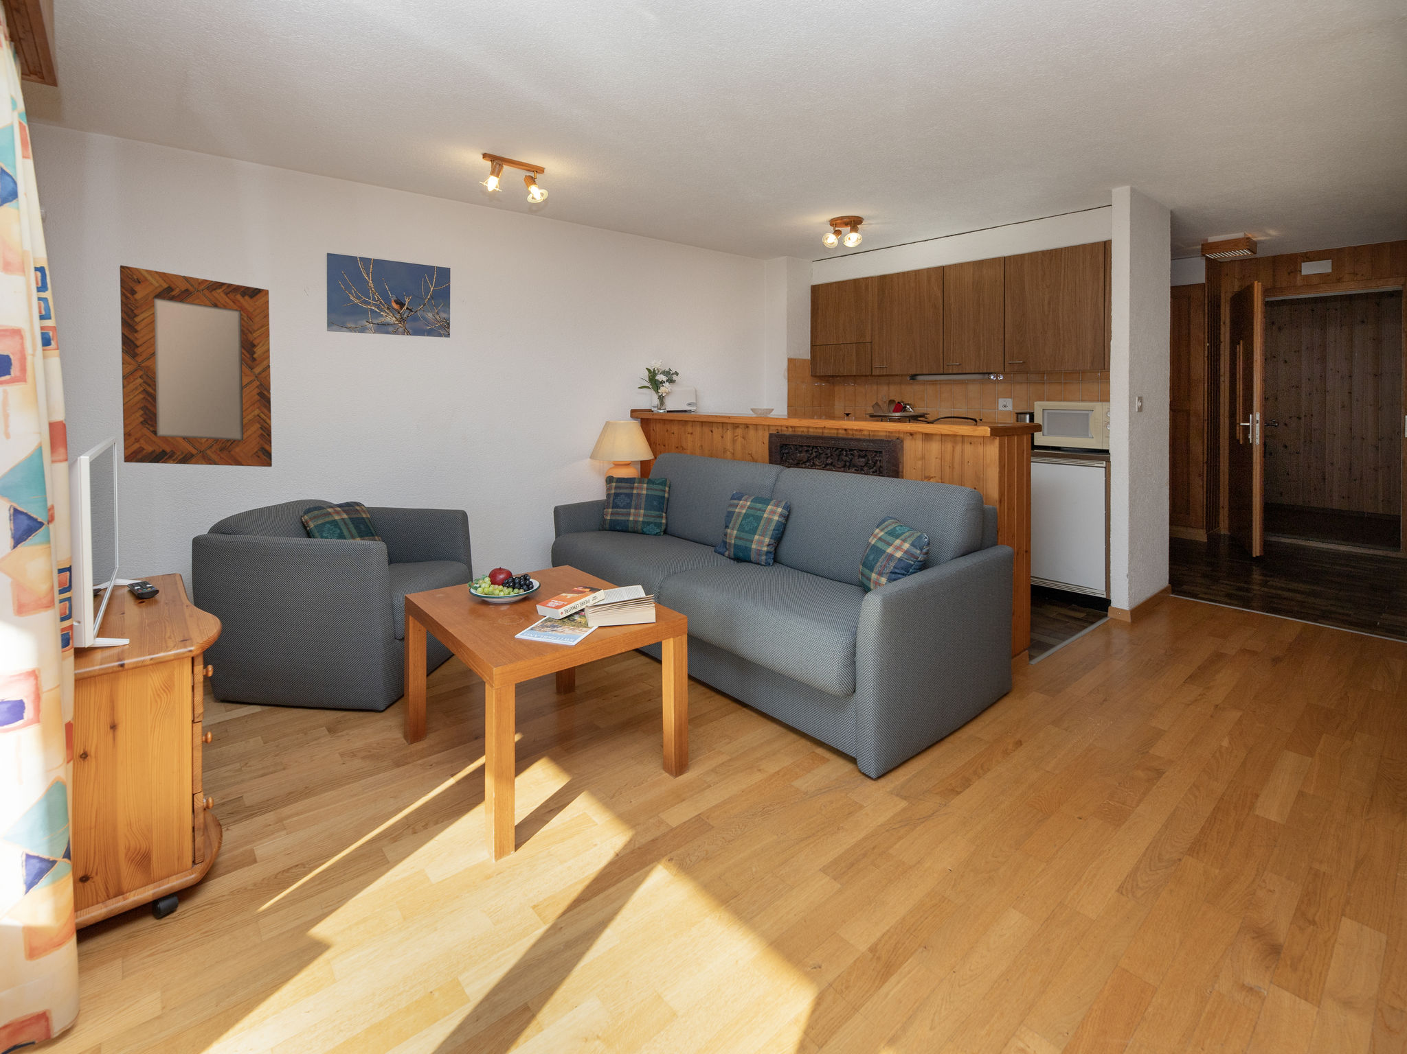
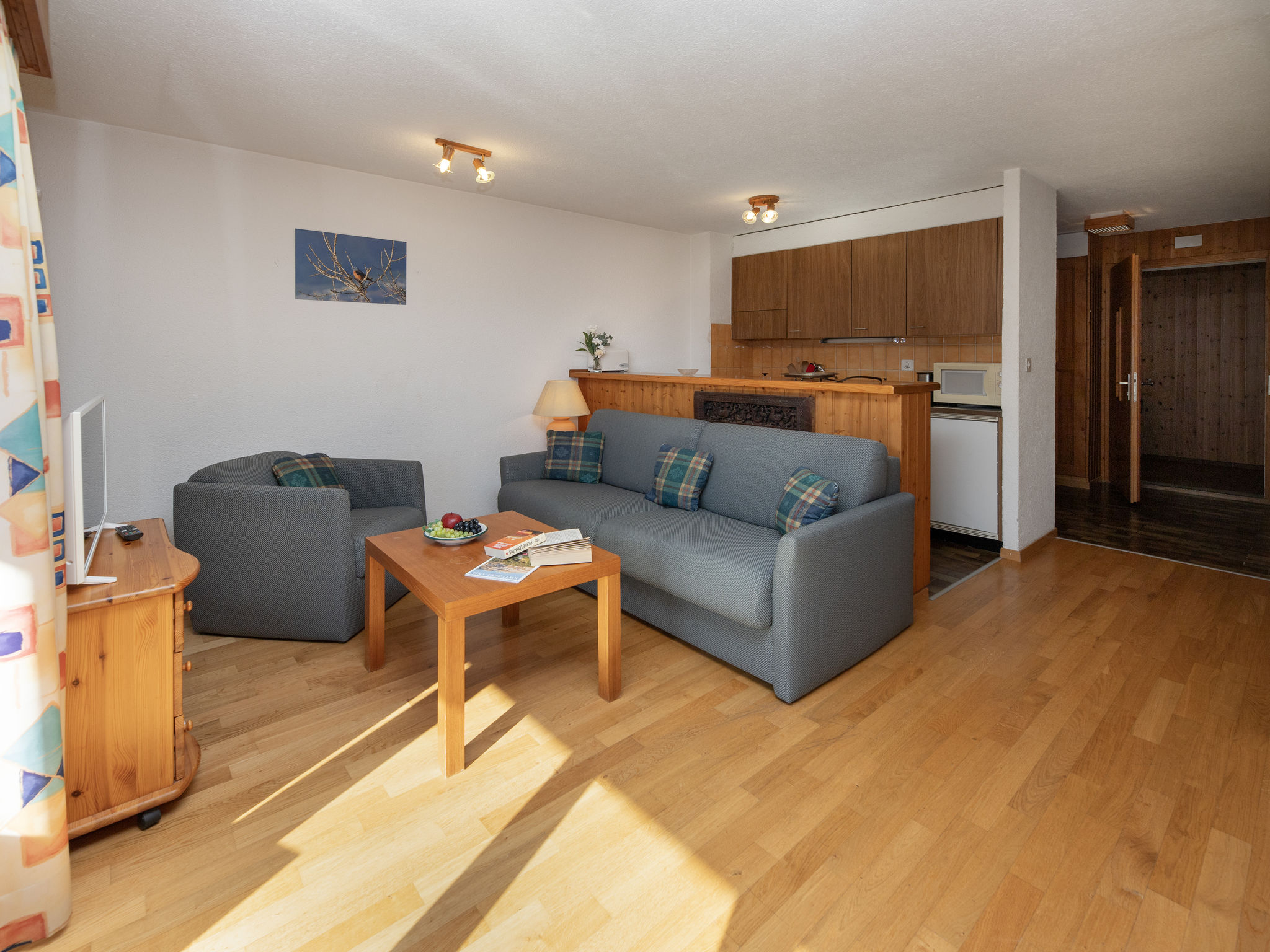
- home mirror (199, 372)
